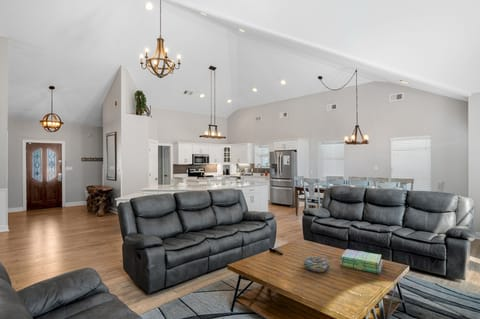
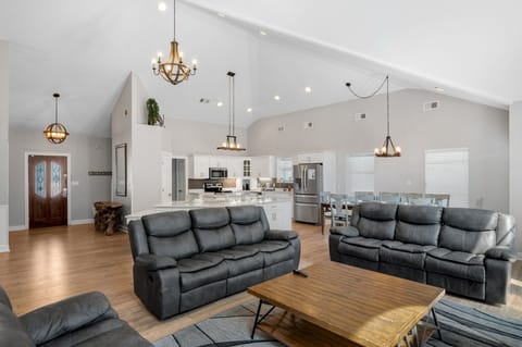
- decorative bowl (316, 263)
- stack of books (361, 260)
